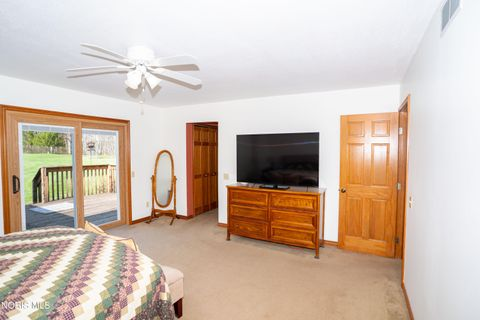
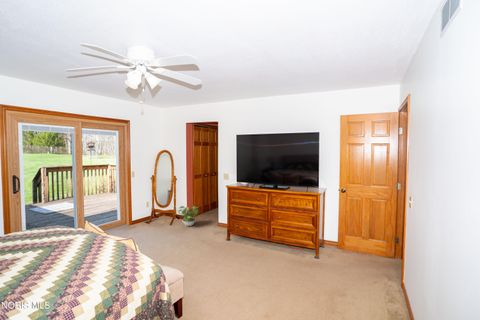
+ potted plant (187, 215)
